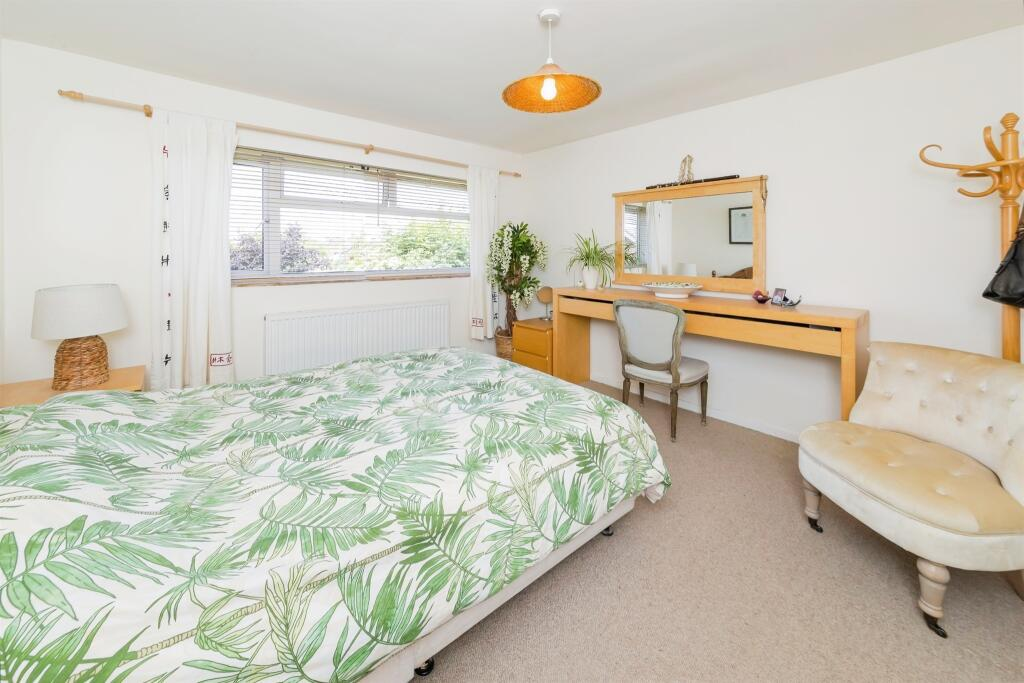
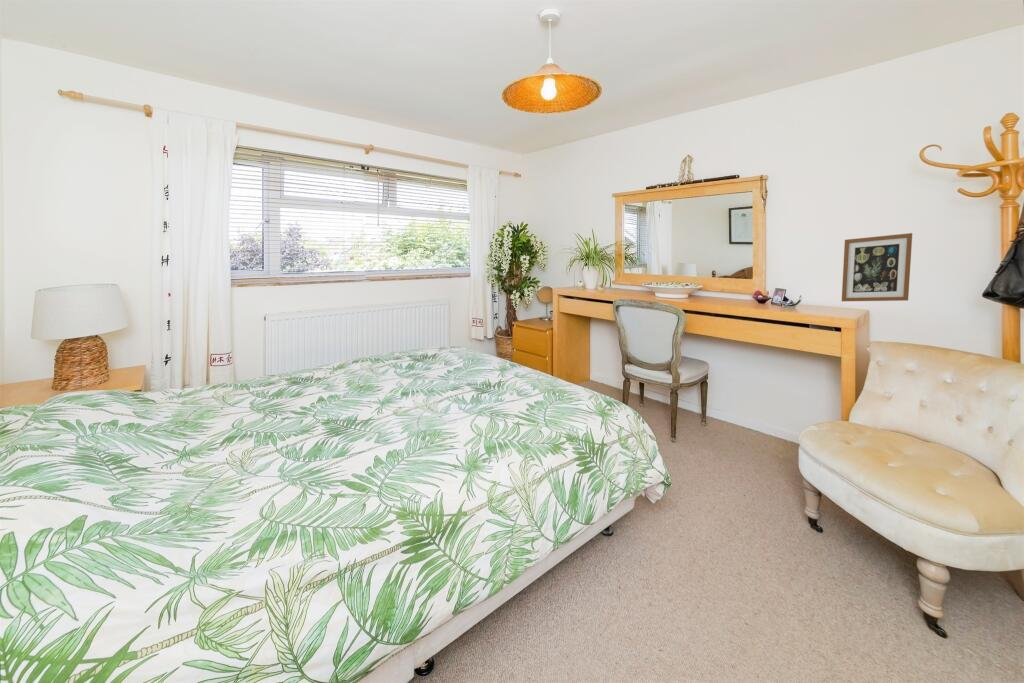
+ wall art (875, 268)
